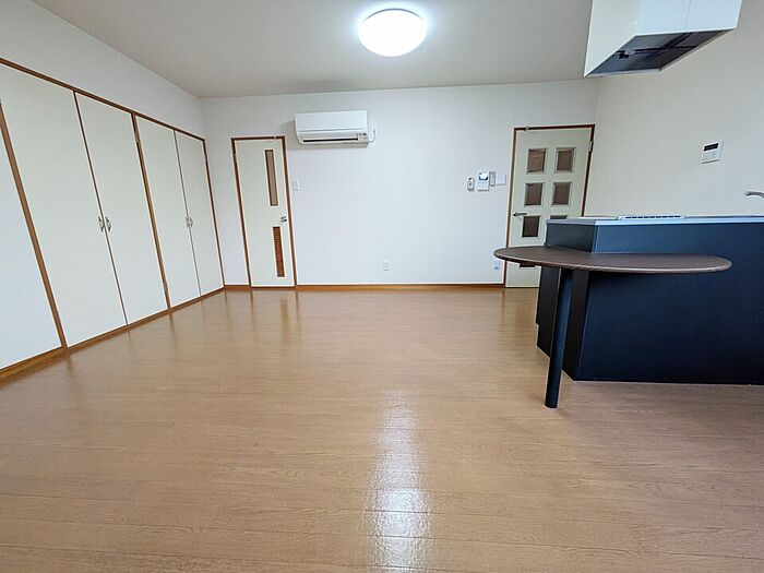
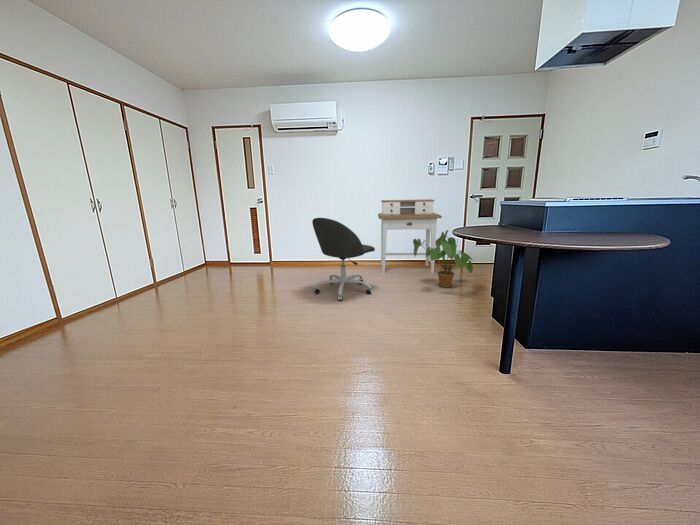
+ desk (406, 229)
+ house plant (439, 260)
+ office chair (343, 254)
